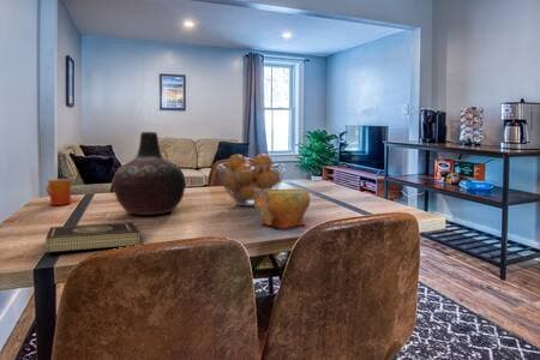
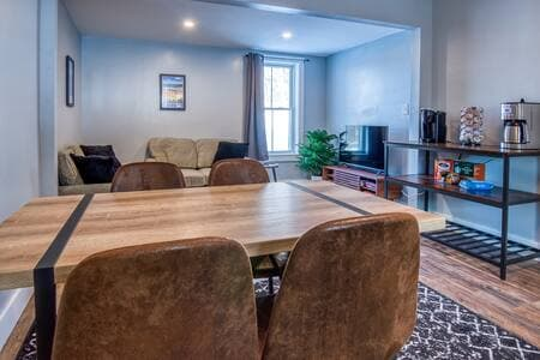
- vase (150, 172)
- book (94, 235)
- fruit basket (251, 179)
- mug (60, 192)
- bowl (281, 205)
